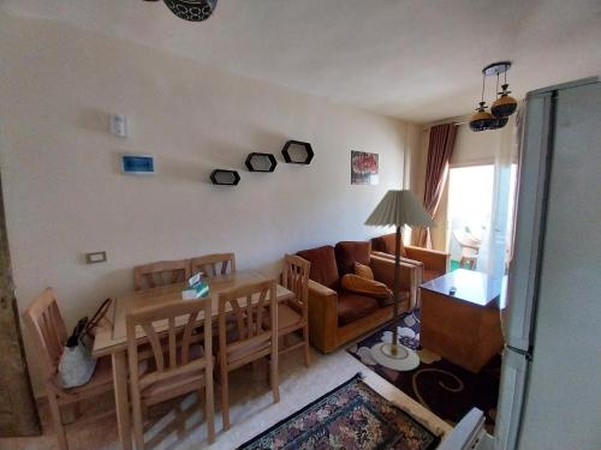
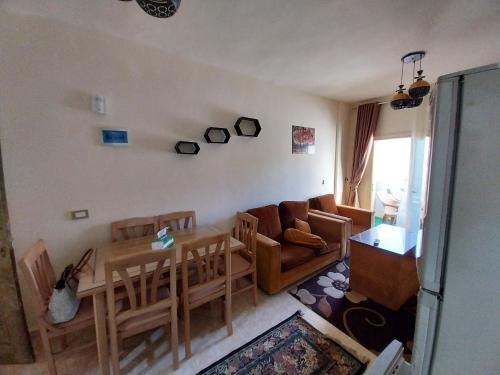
- floor lamp (397, 275)
